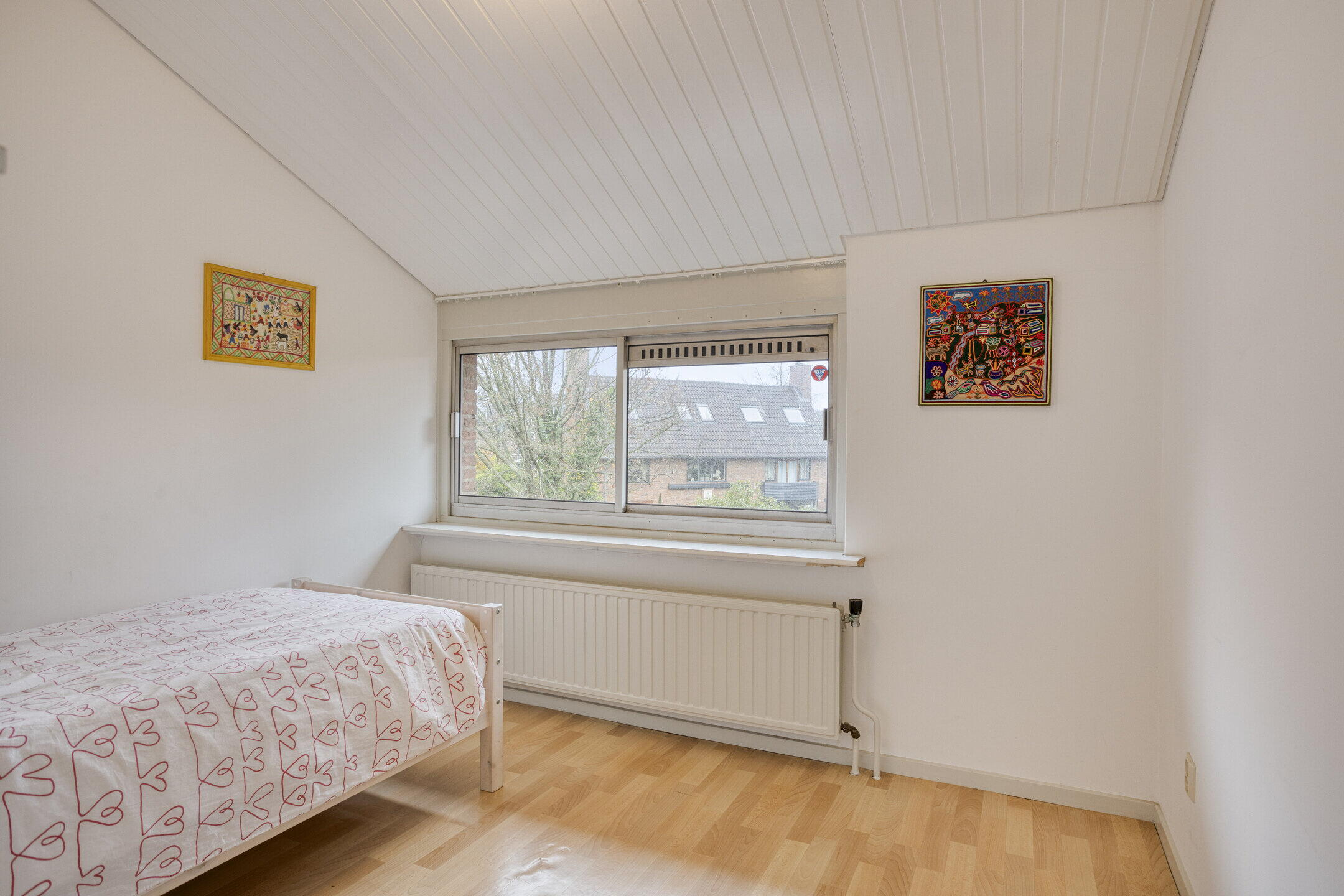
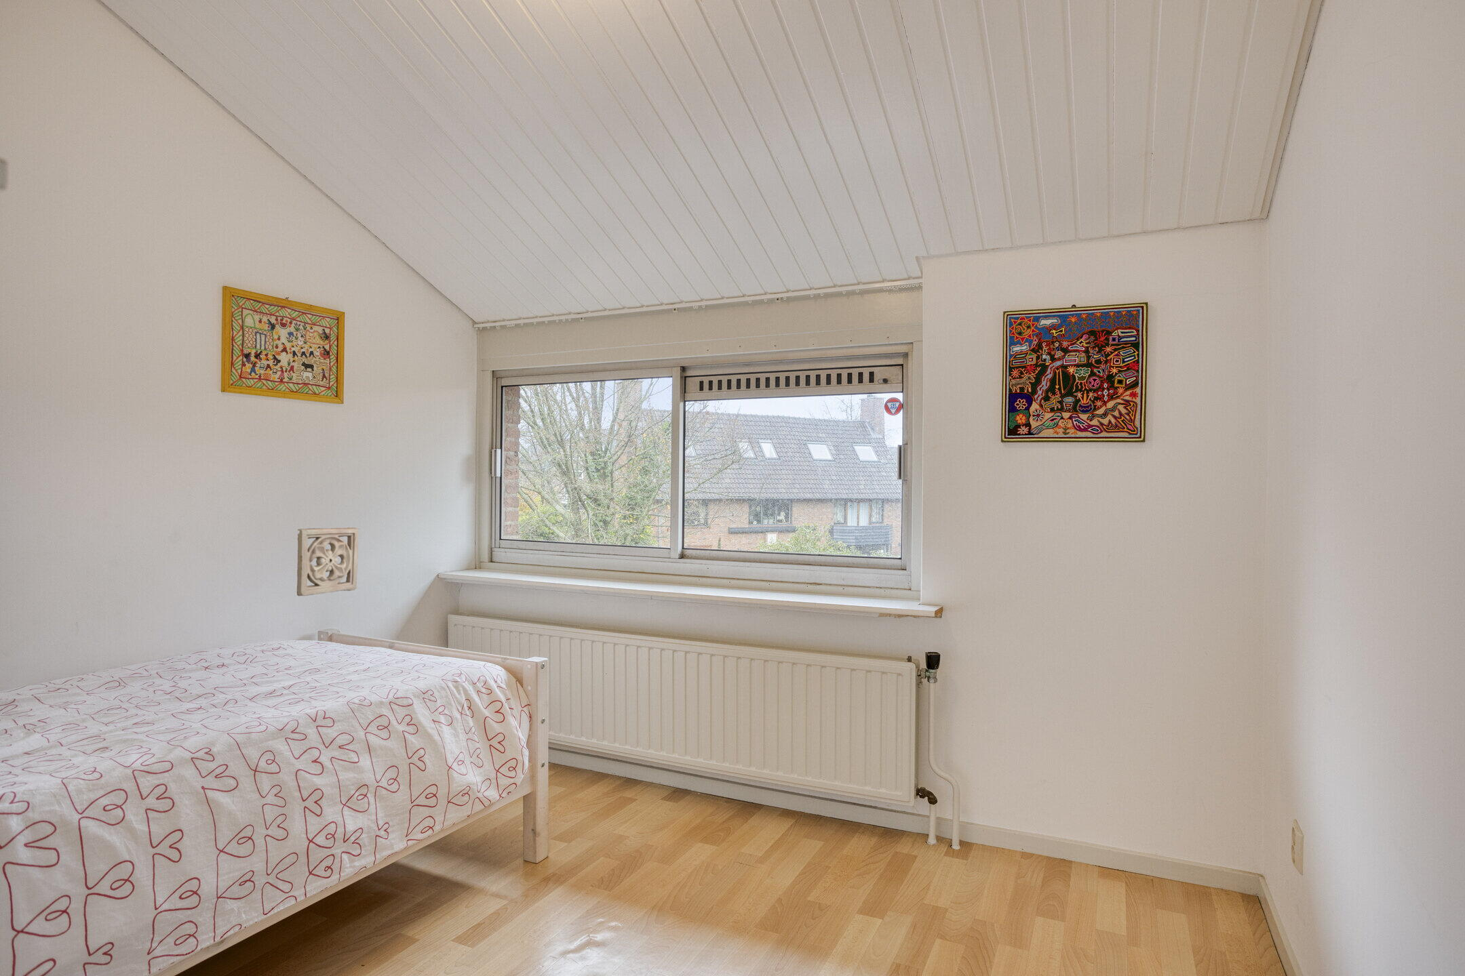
+ wall ornament (328, 561)
